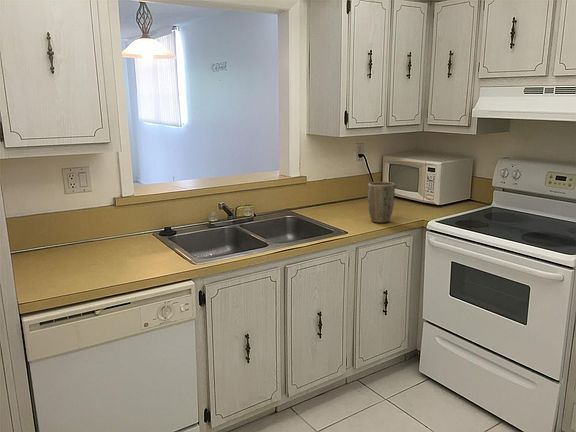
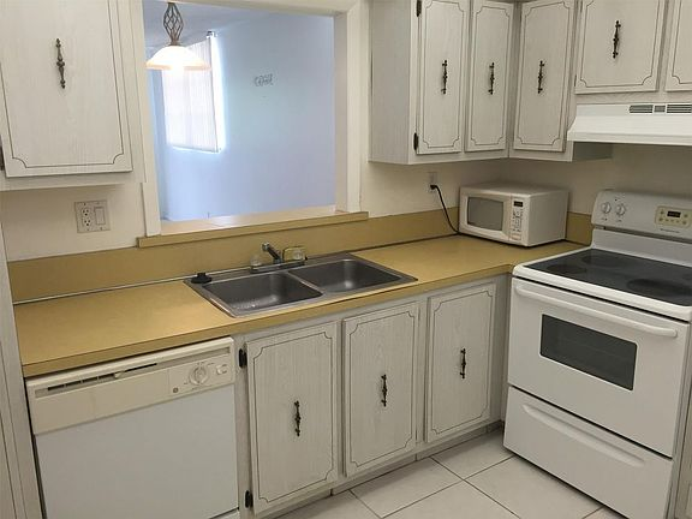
- plant pot (381, 202)
